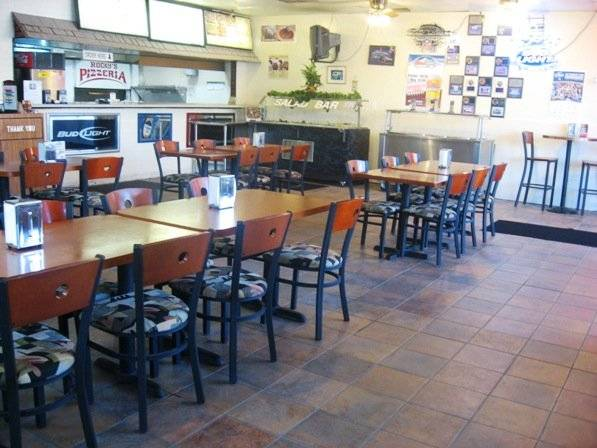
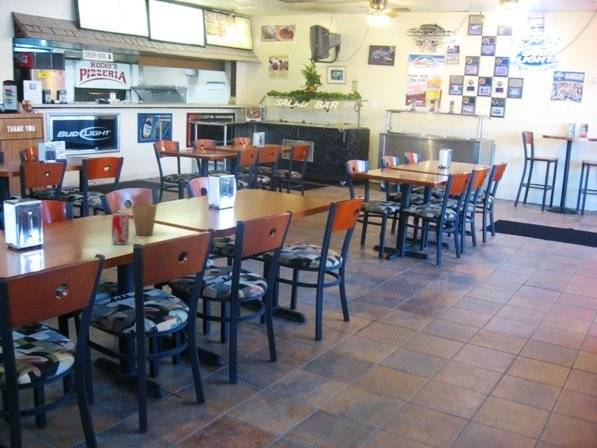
+ paper cup (144, 220)
+ soda can (120, 228)
